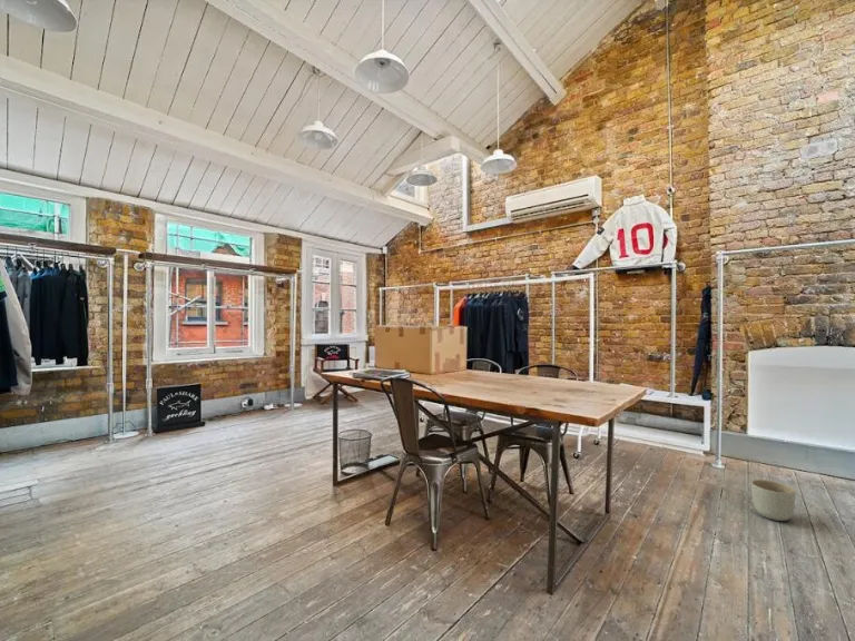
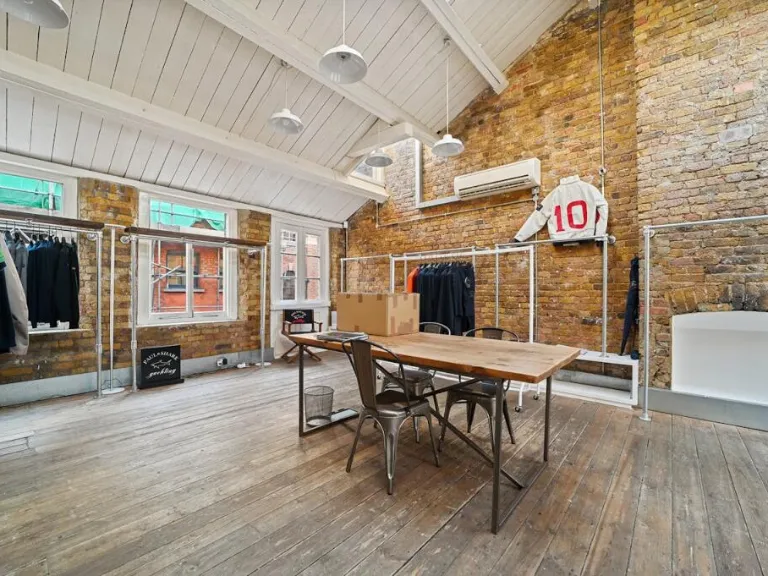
- planter (773, 501)
